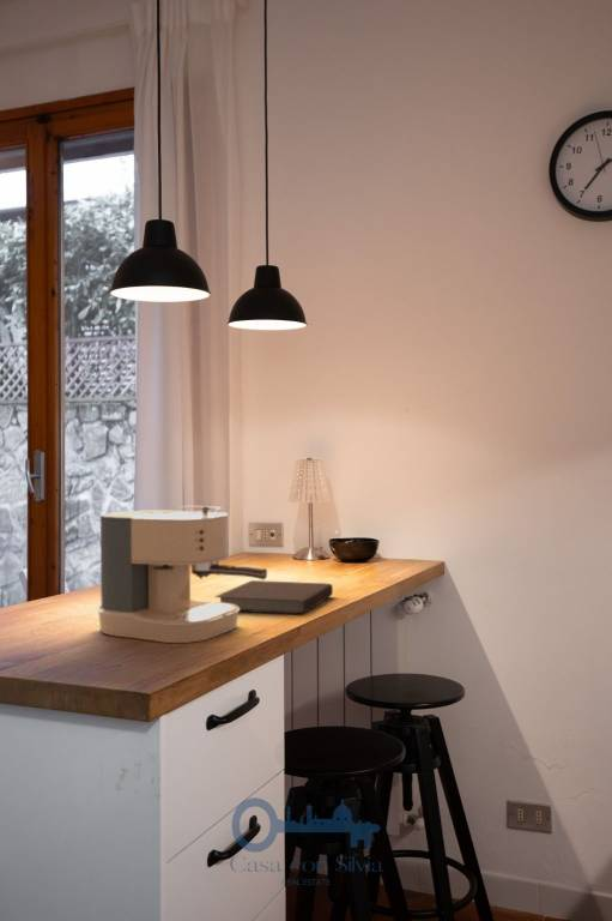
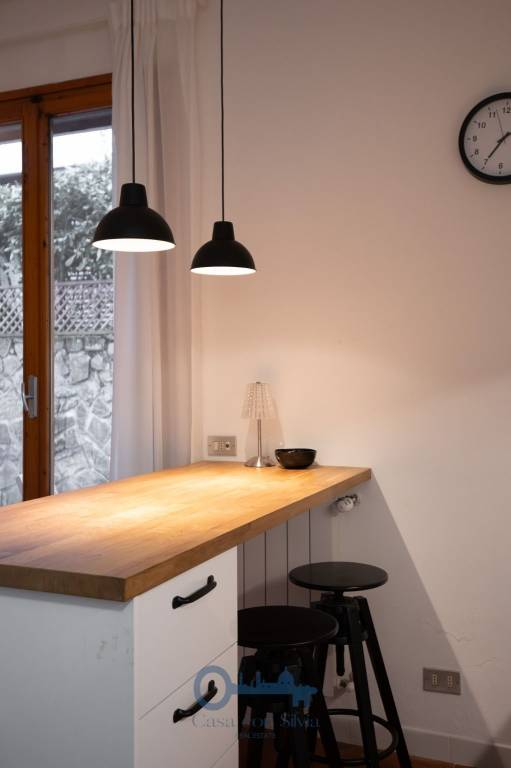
- coffee maker (183, 567)
- notebook (275, 596)
